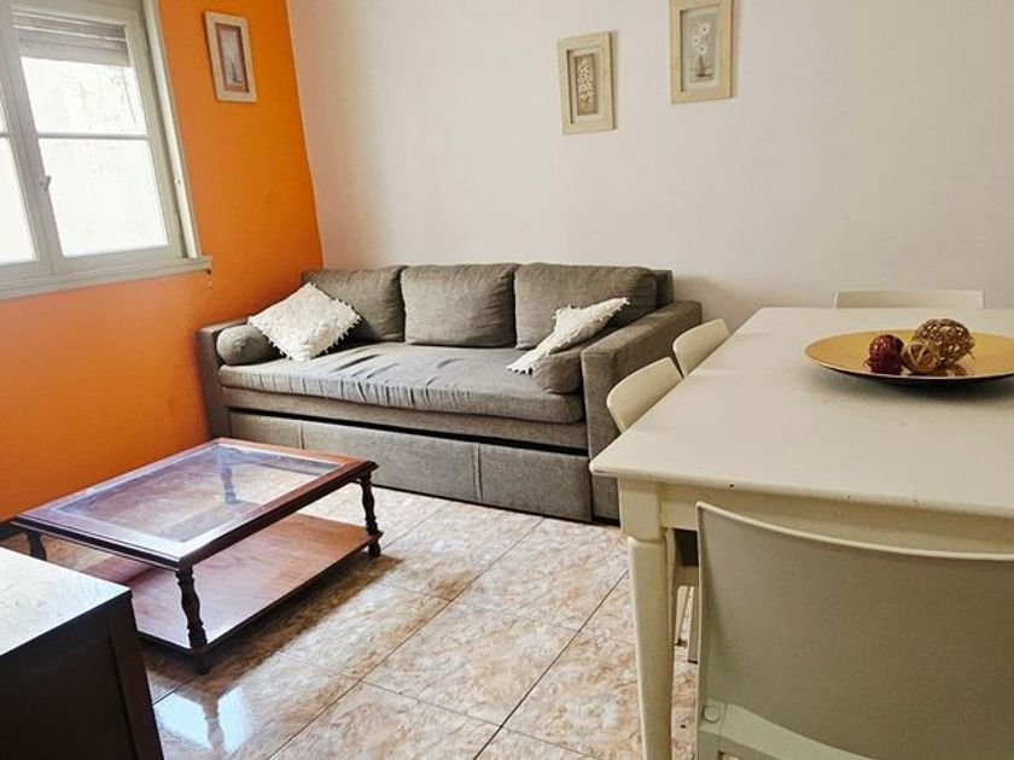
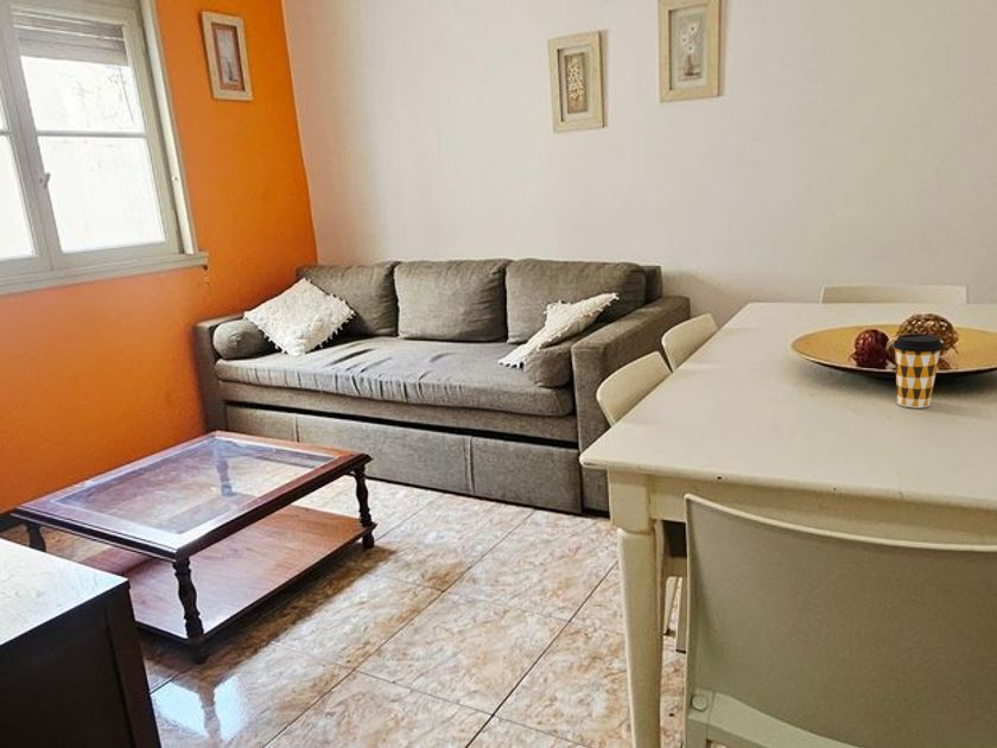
+ coffee cup (915, 370)
